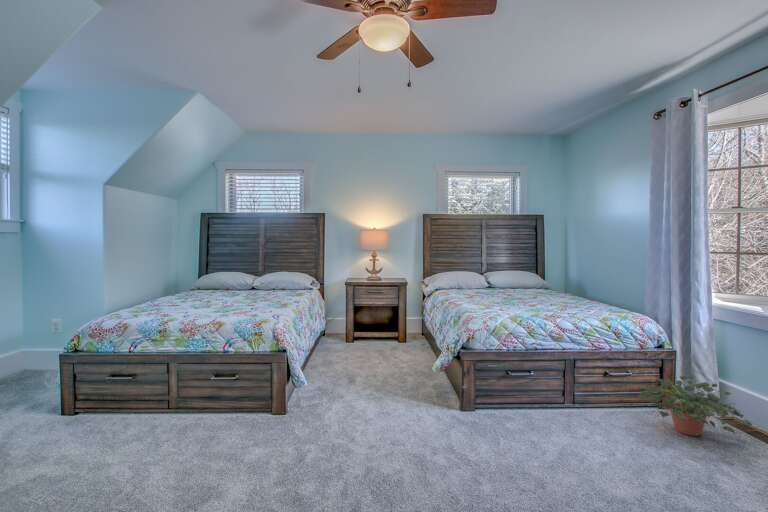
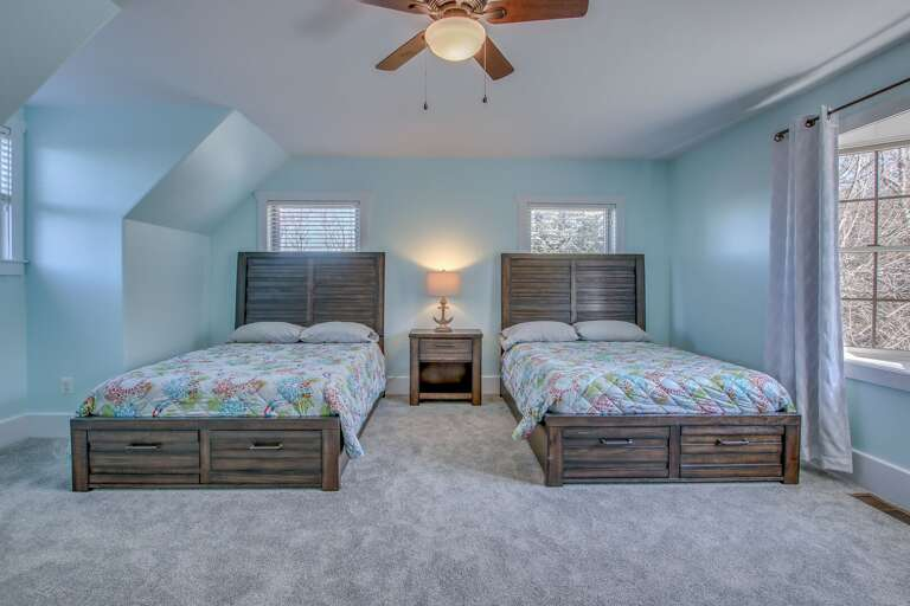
- potted plant (695, 410)
